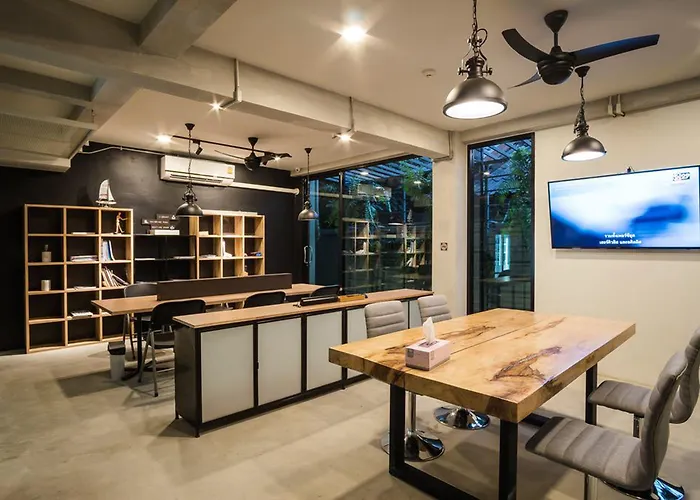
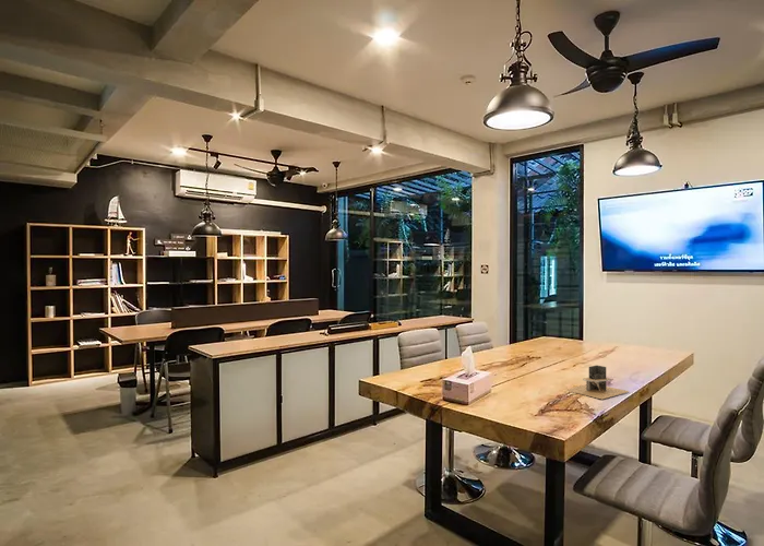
+ reception desk (596, 378)
